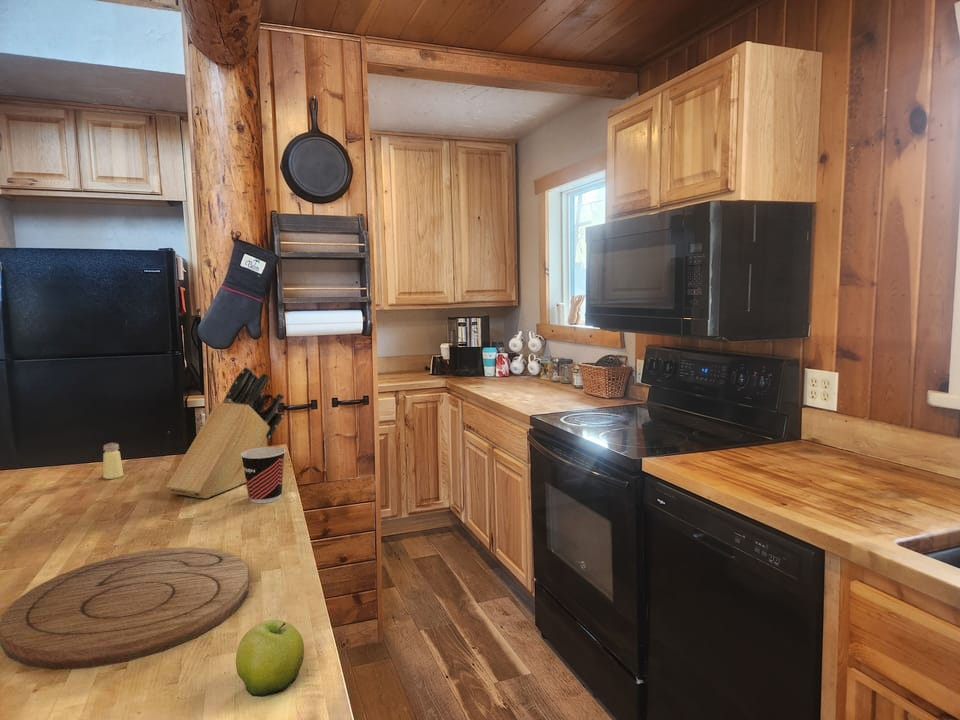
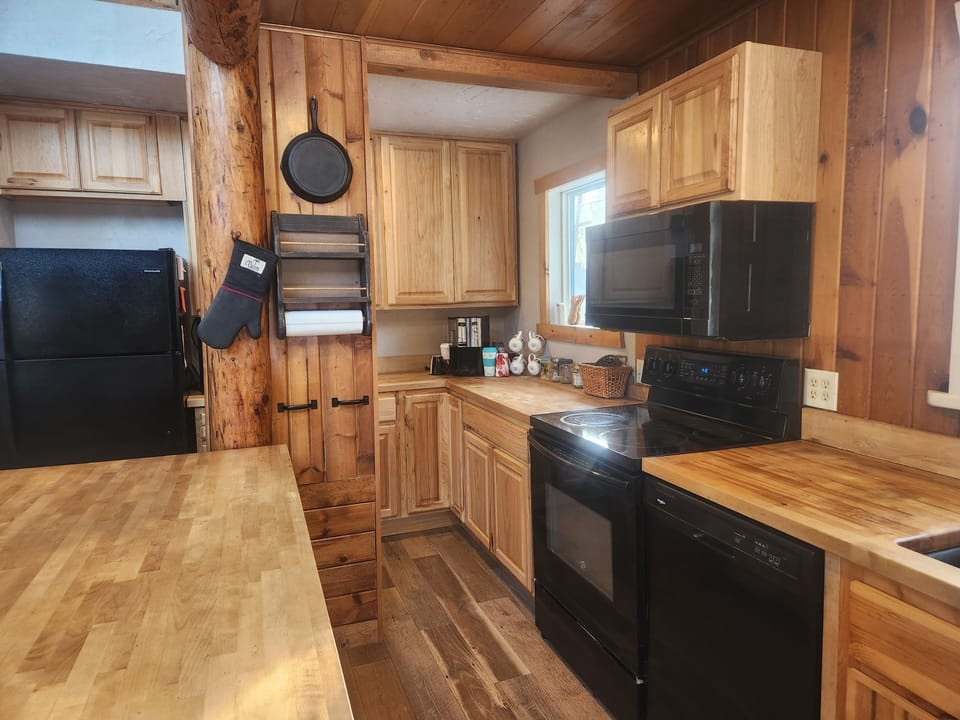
- fruit (270, 654)
- knife block (230, 426)
- cup (264, 475)
- cutting board (134, 598)
- saltshaker (112, 460)
